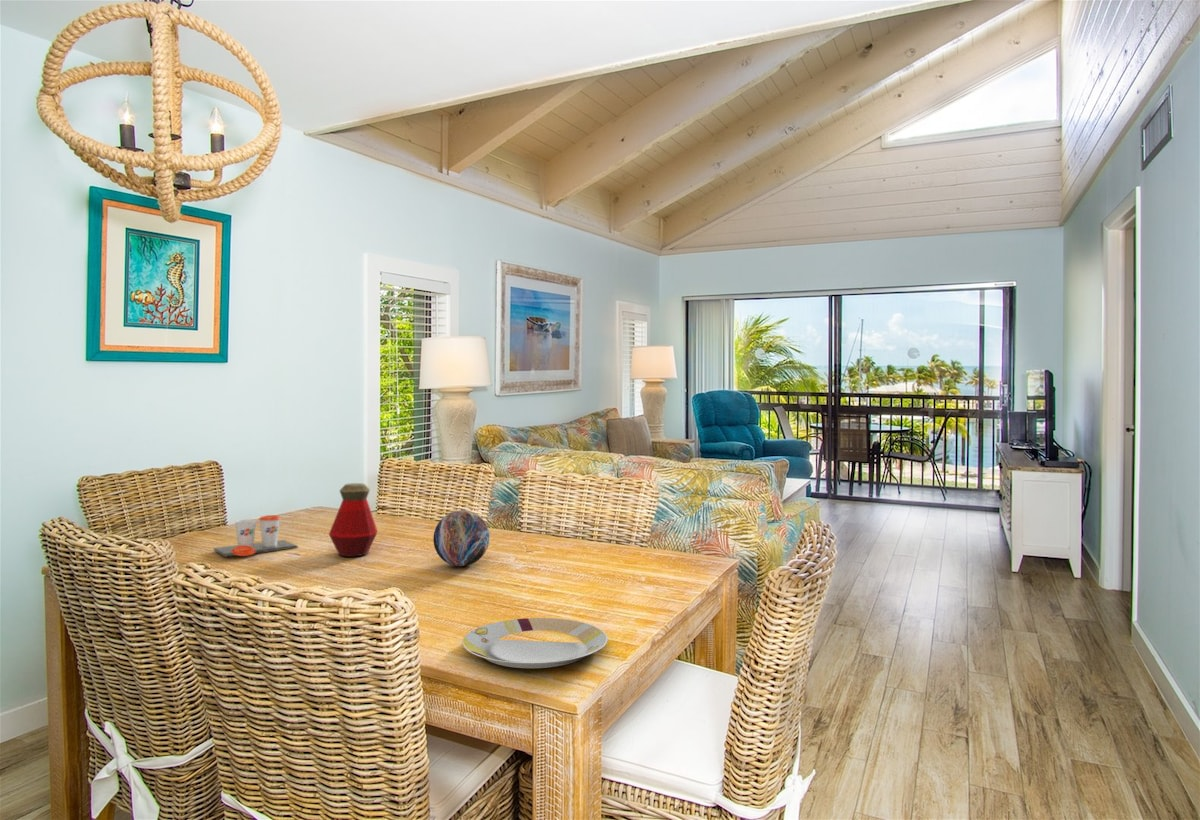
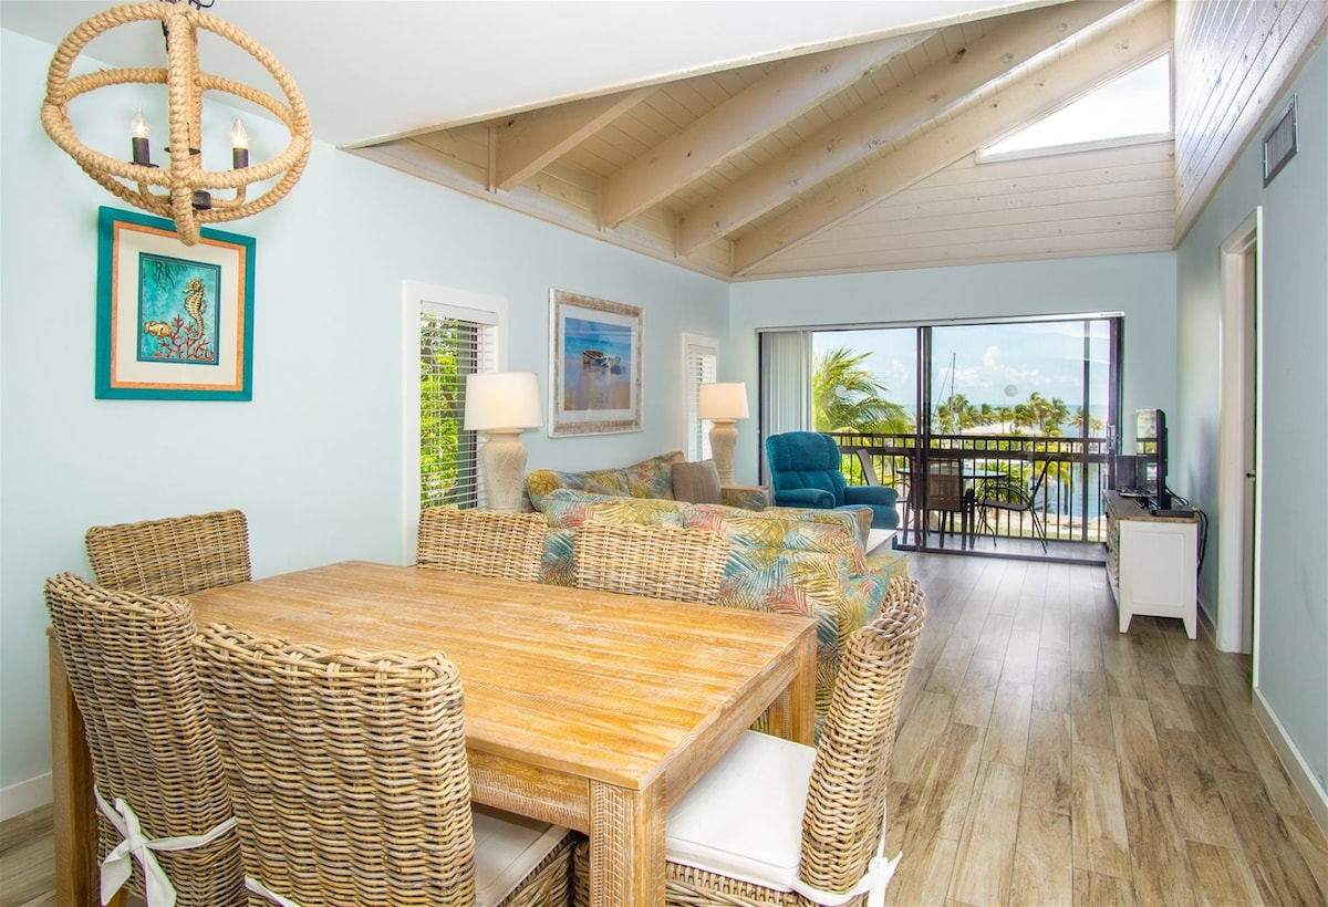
- plate (535, 643)
- bottle (353, 518)
- decorative orb (461, 538)
- cup (254, 533)
